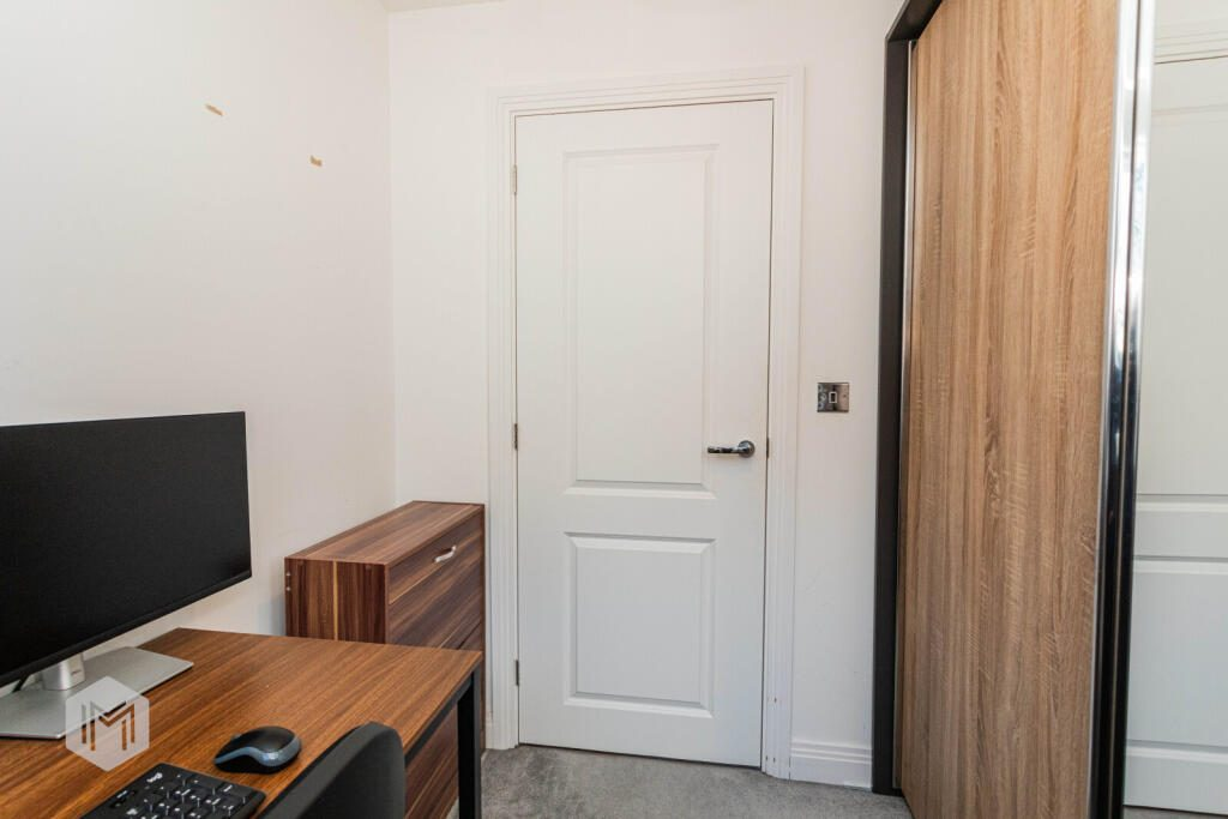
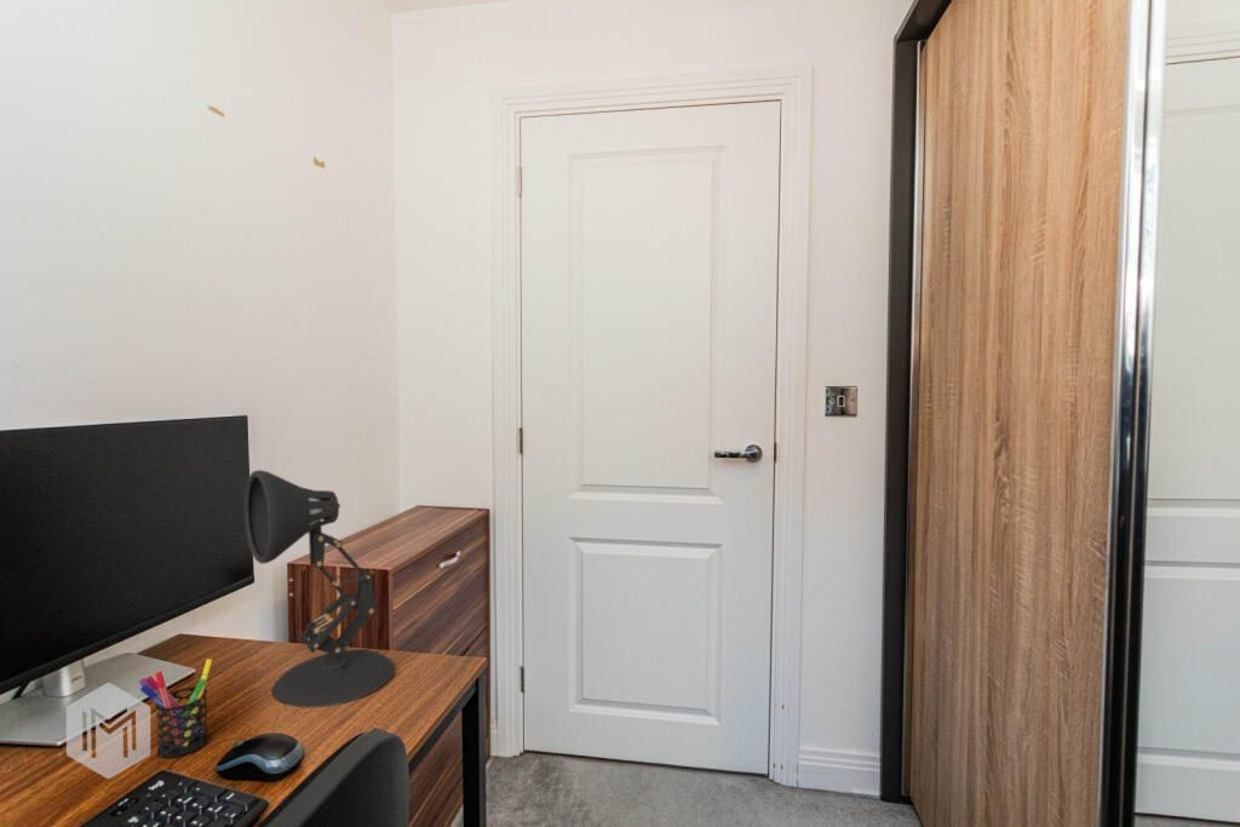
+ pen holder (183, 706)
+ desk lamp (327, 573)
